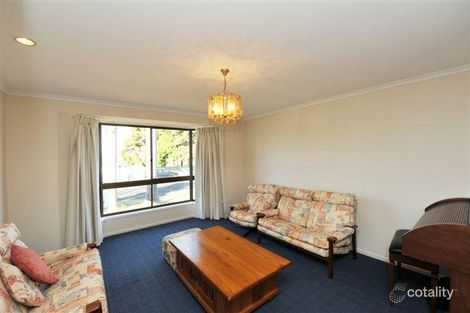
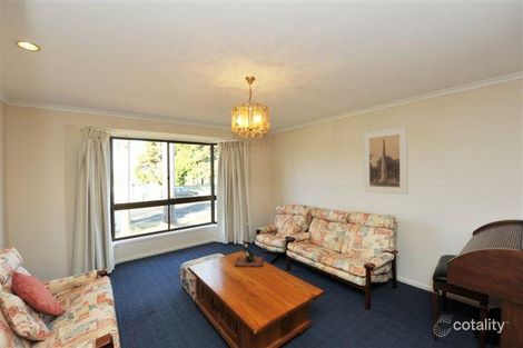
+ plant (249, 250)
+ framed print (384, 161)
